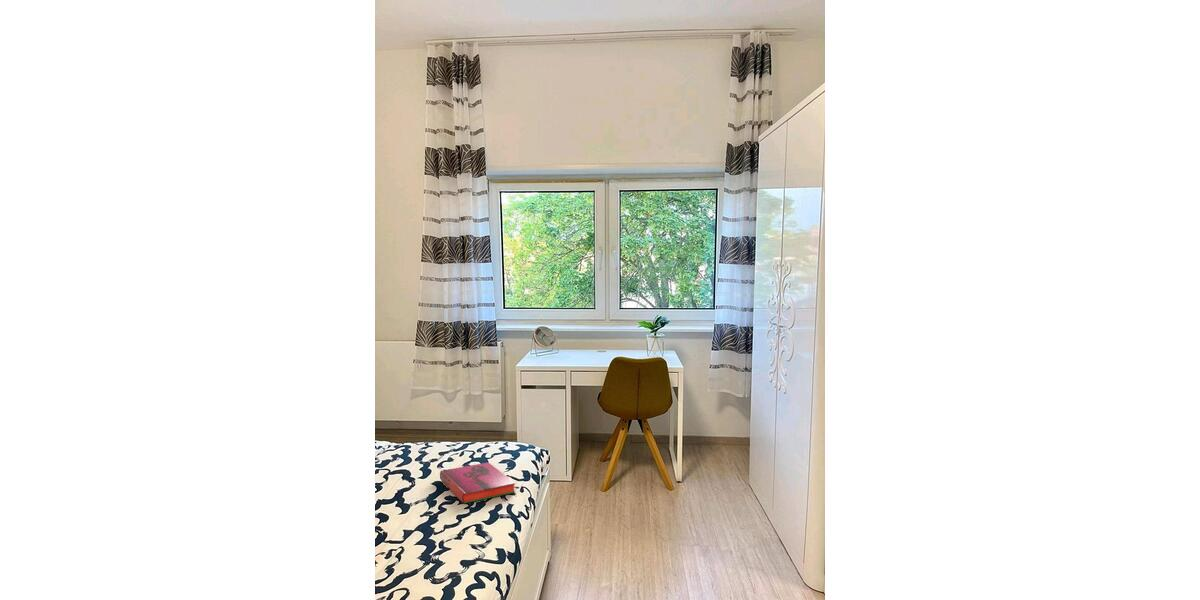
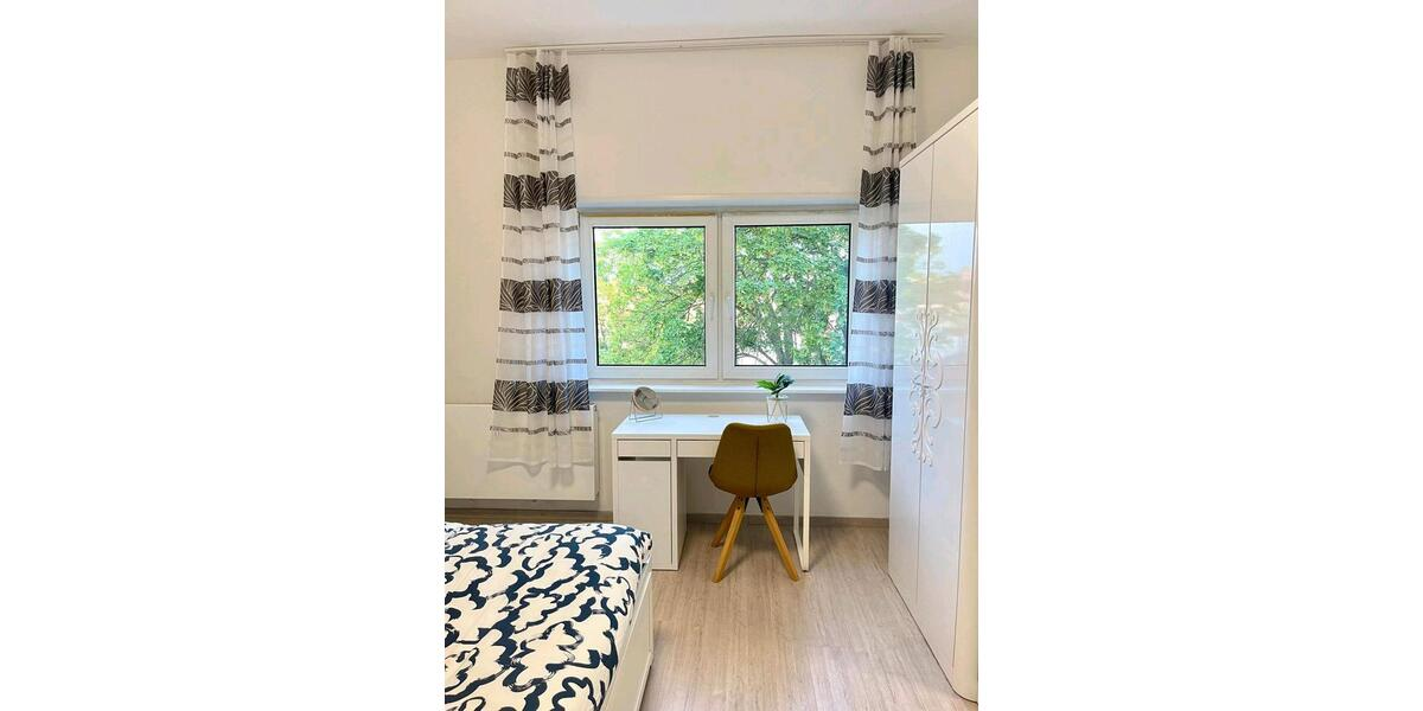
- hardback book (476, 481)
